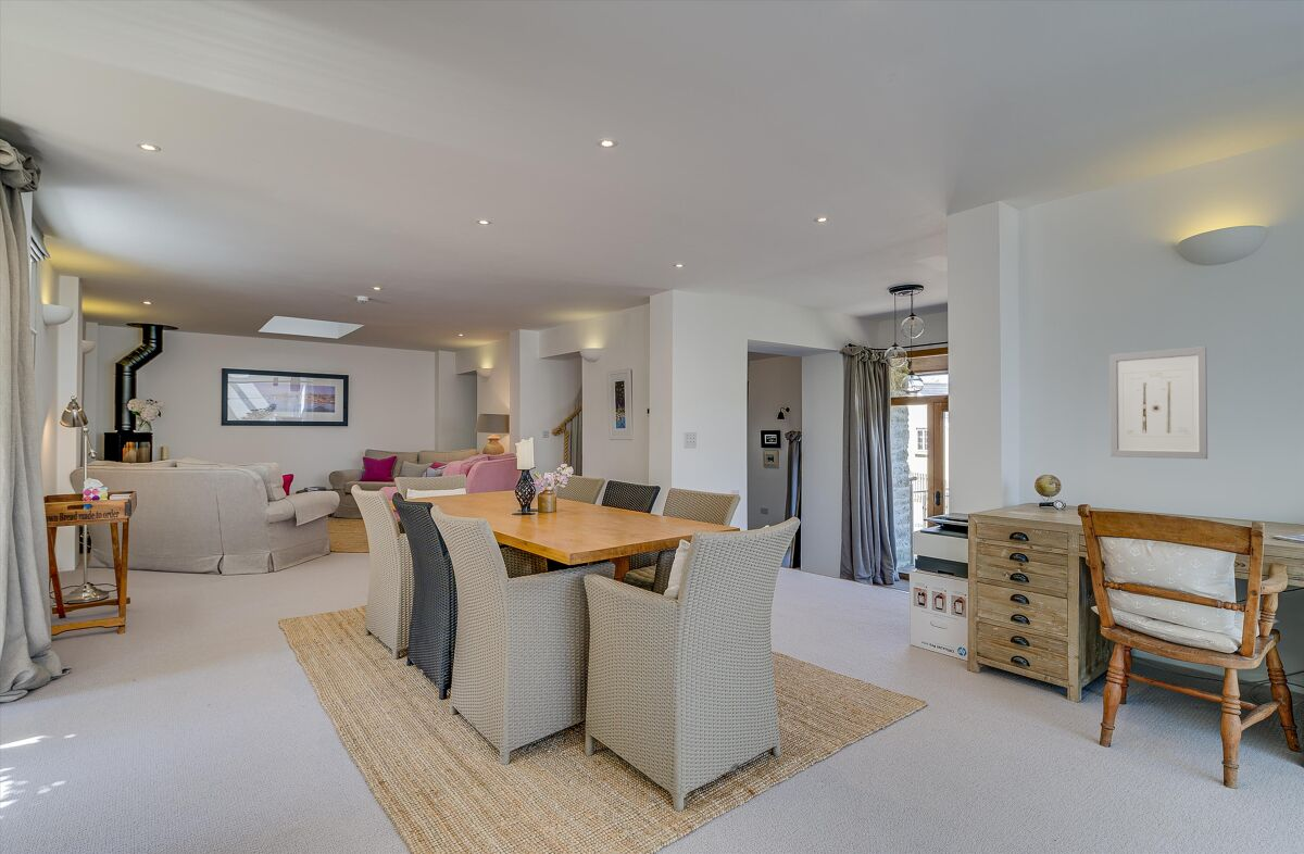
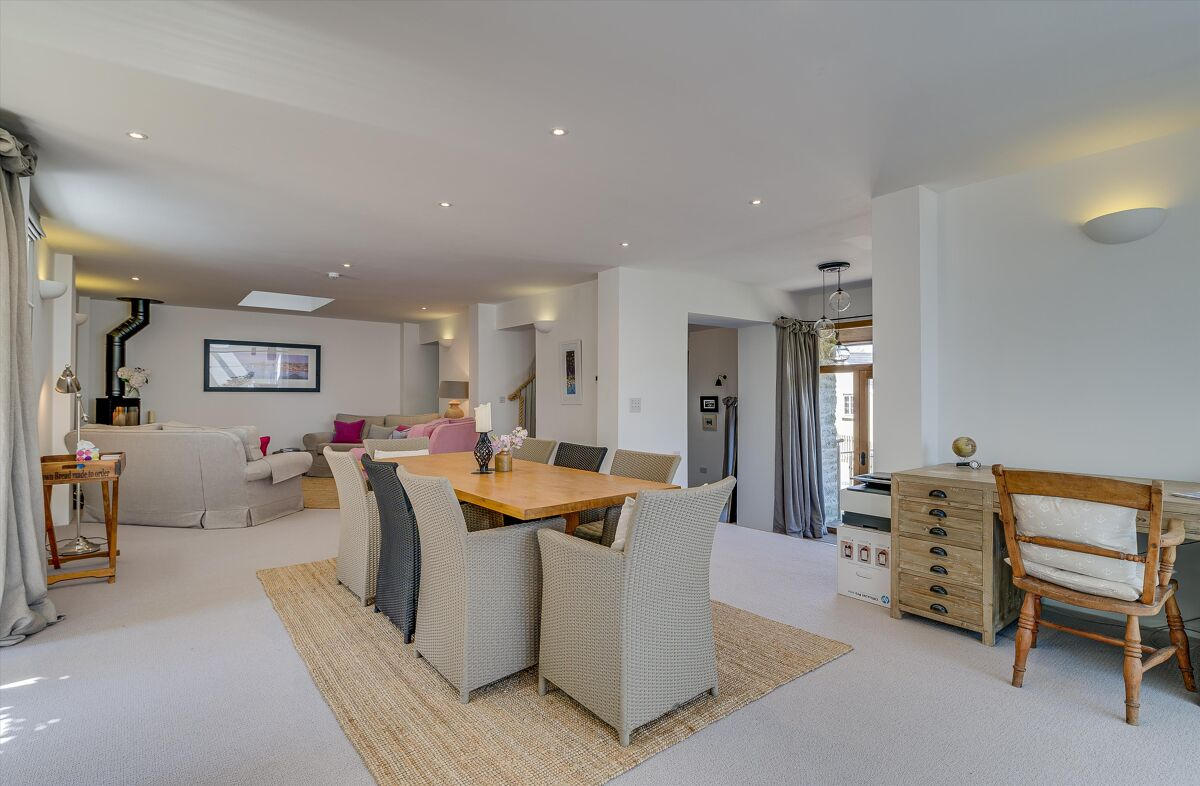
- wall art (1155, 404)
